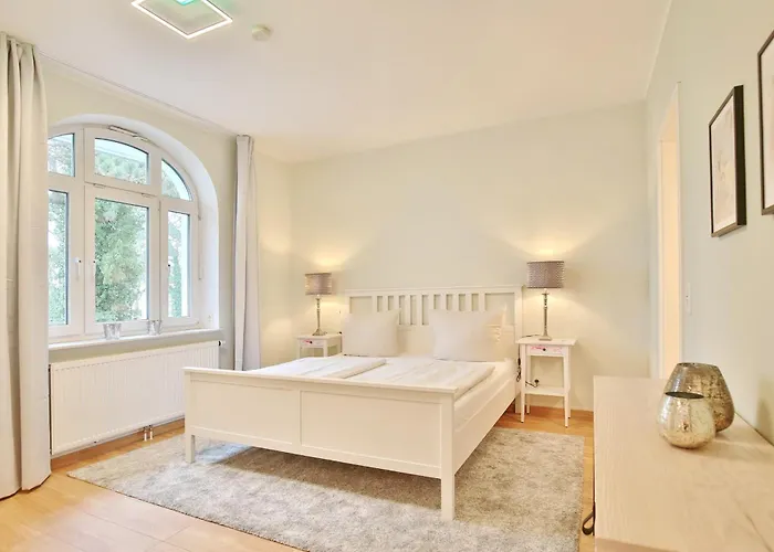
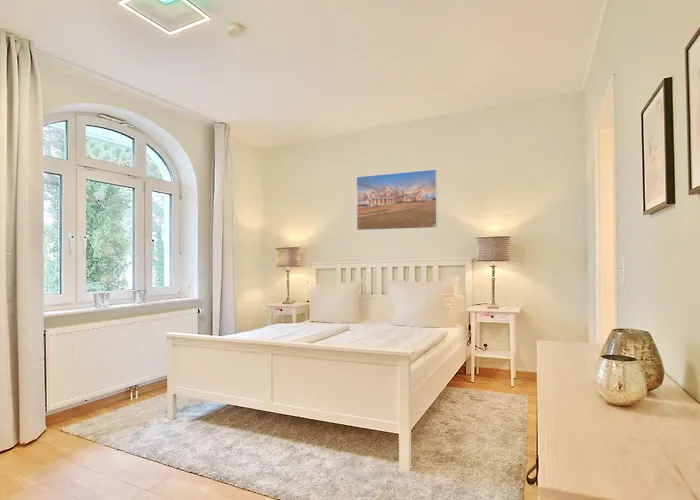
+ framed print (395, 201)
